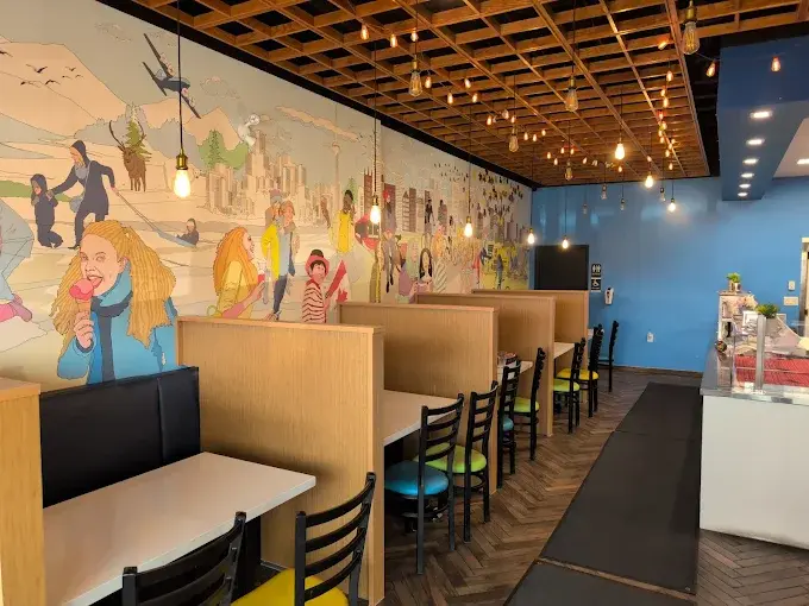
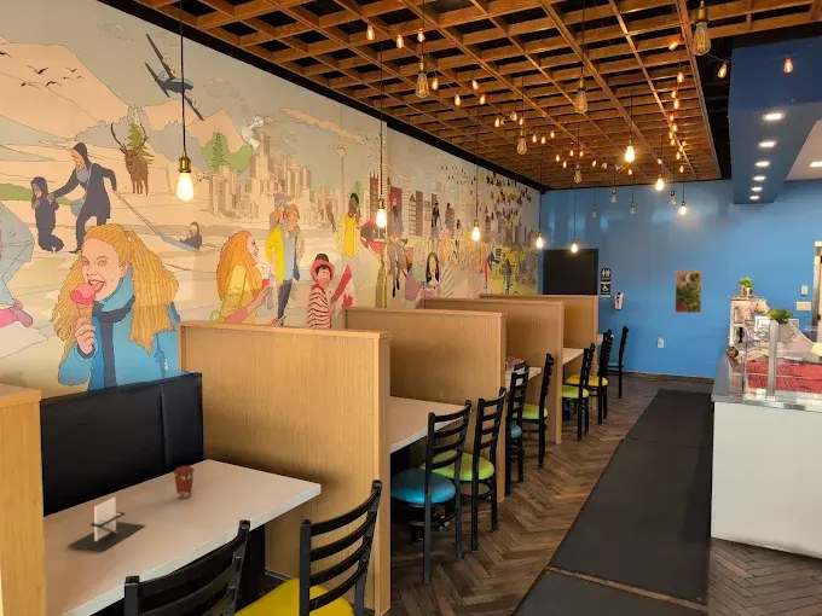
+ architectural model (108, 518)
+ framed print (688, 291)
+ coffee cup (184, 482)
